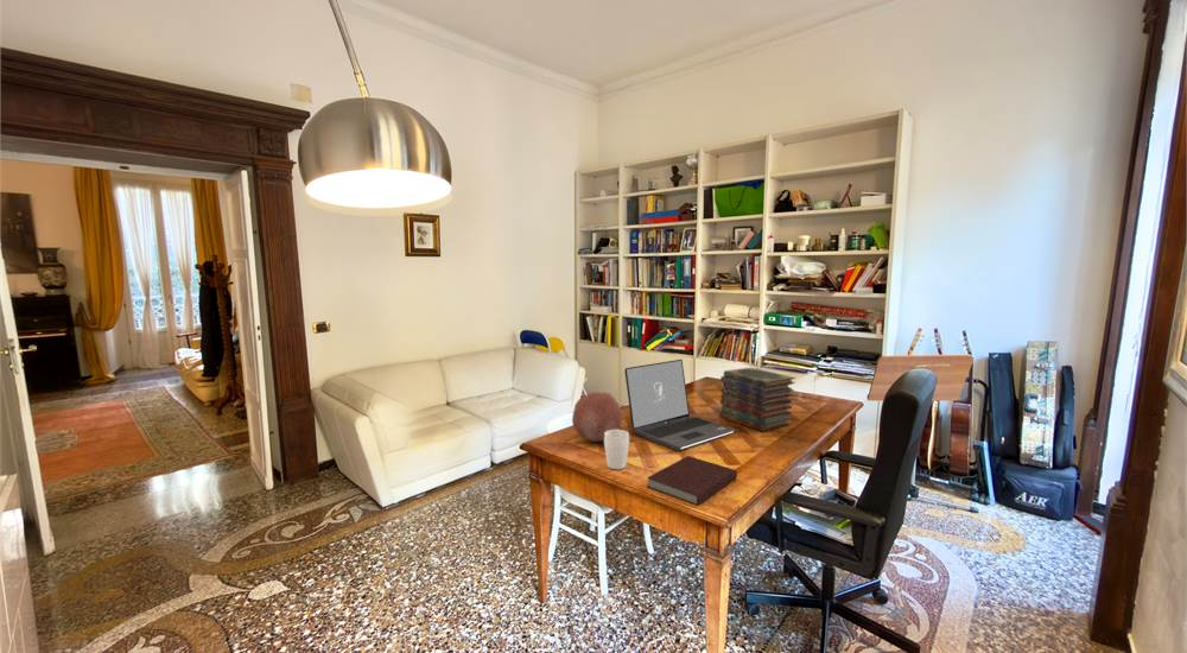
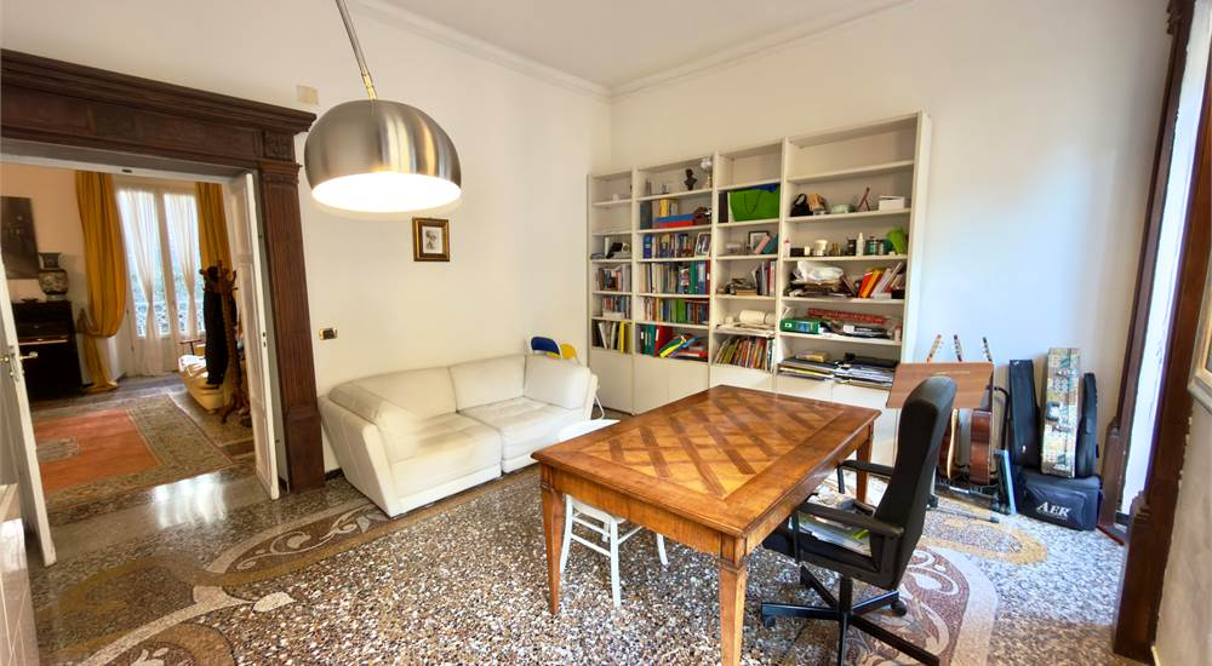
- decorative ball (597, 416)
- laptop (679, 400)
- book stack (756, 397)
- cup (616, 449)
- notebook (692, 478)
